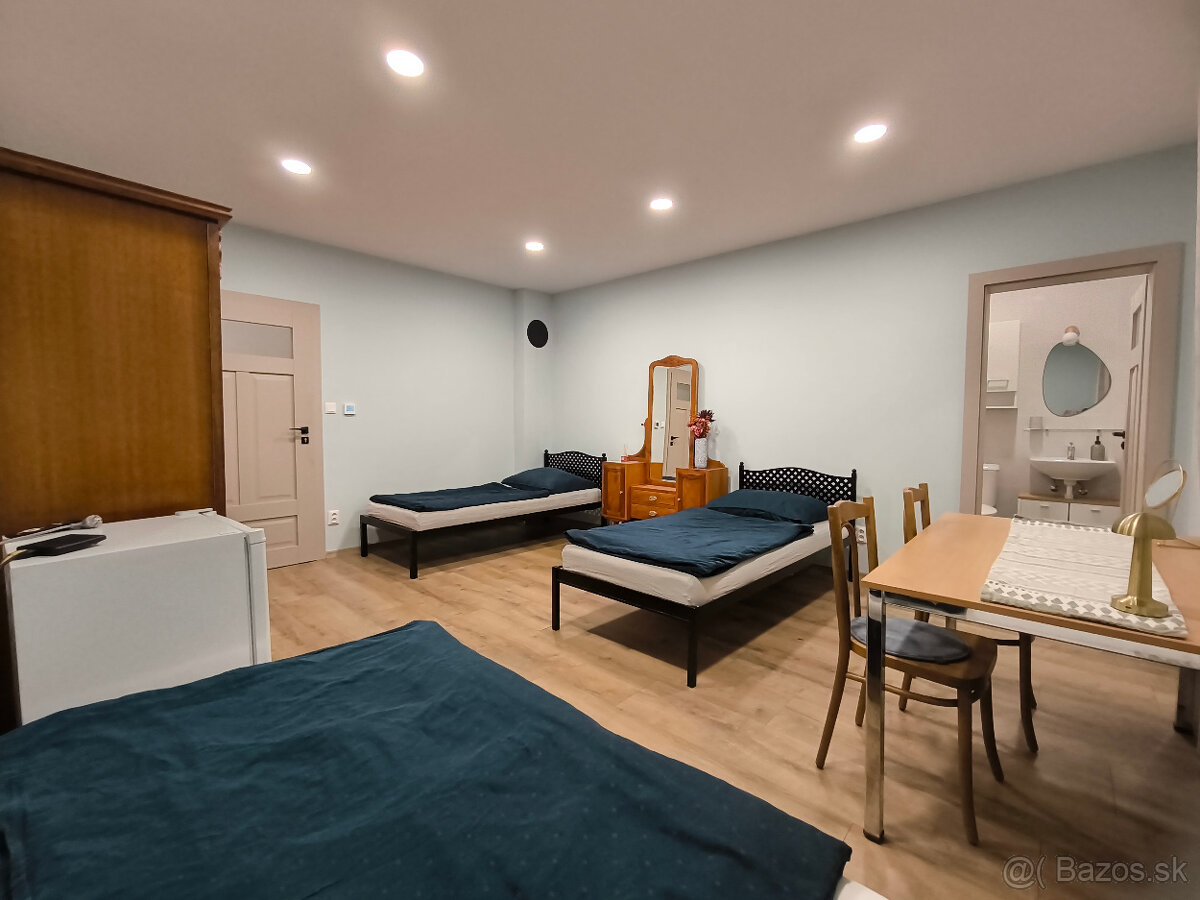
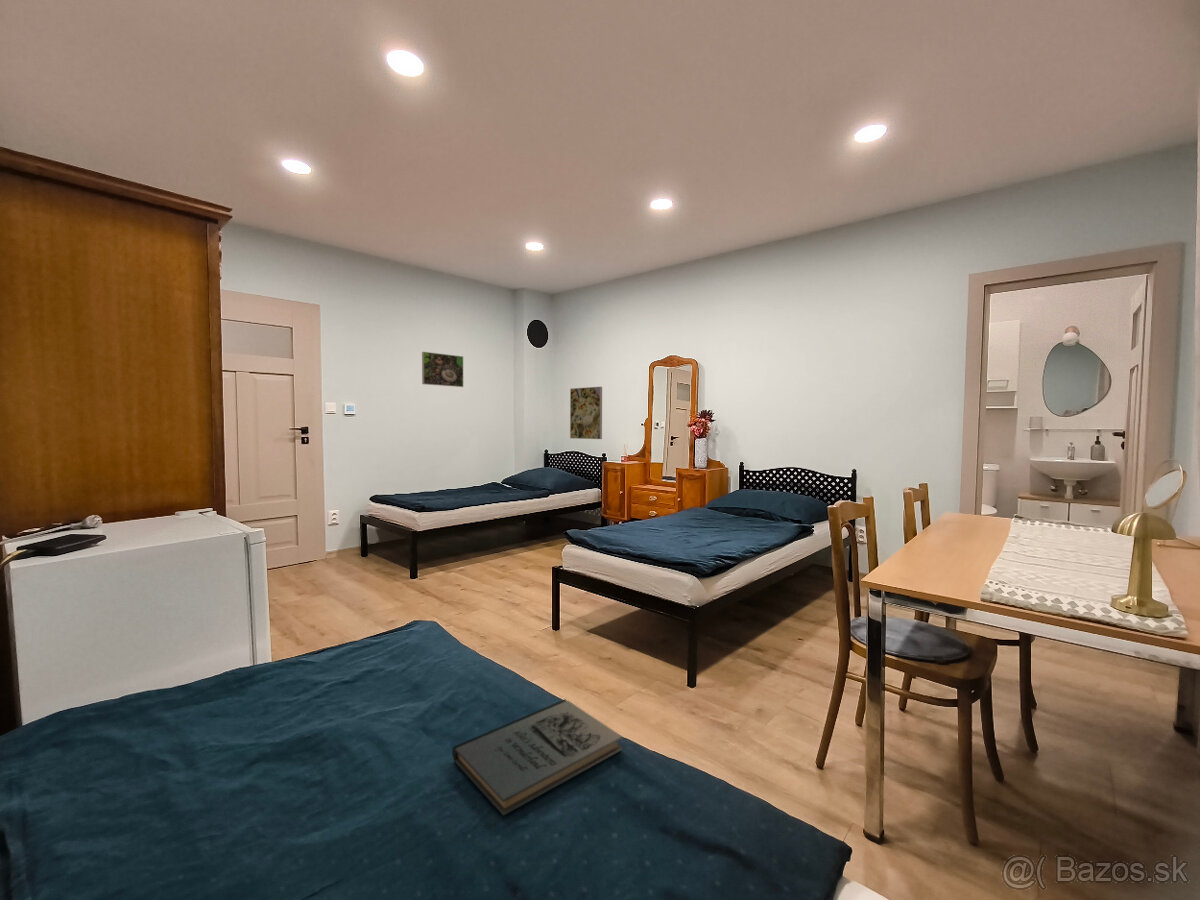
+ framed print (443, 369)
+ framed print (585, 413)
+ book (538, 747)
